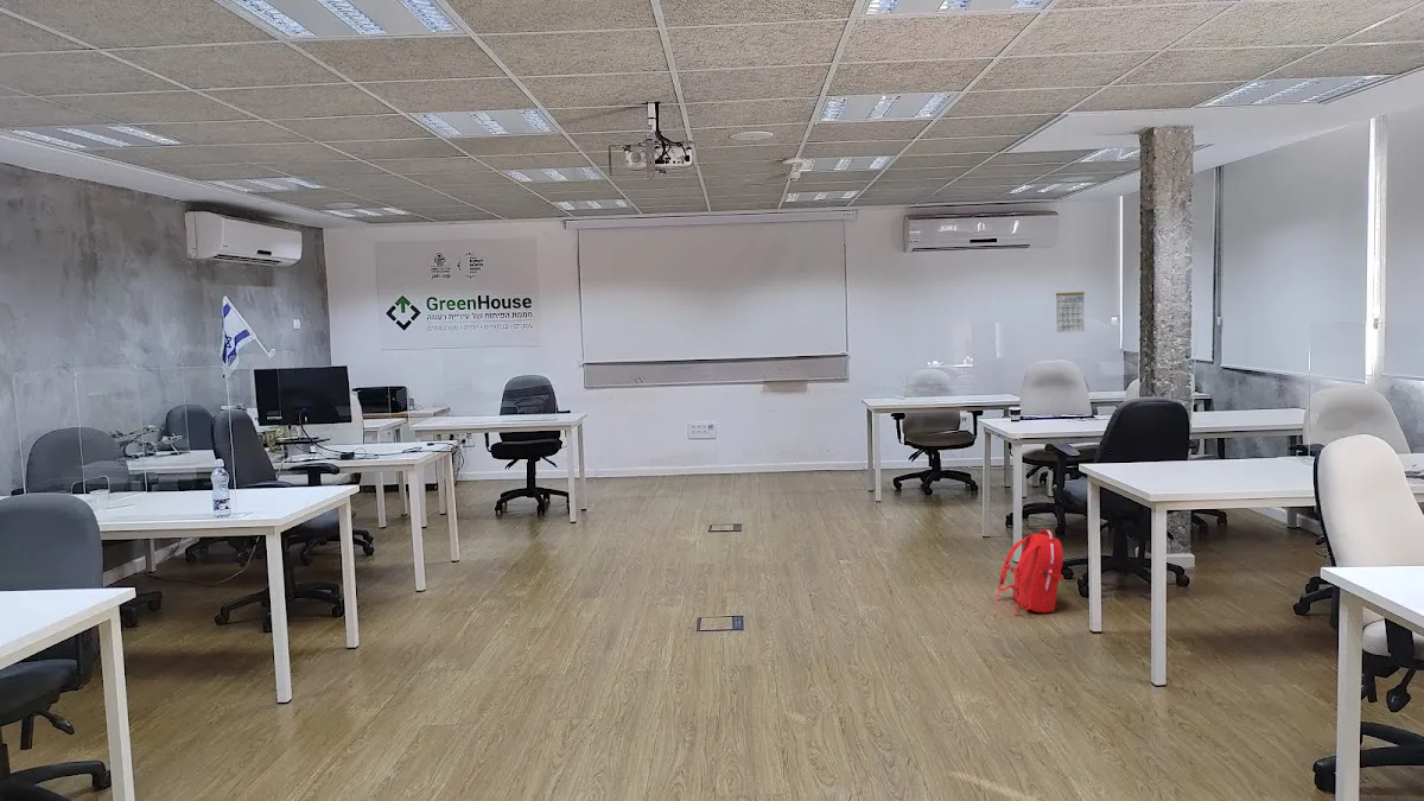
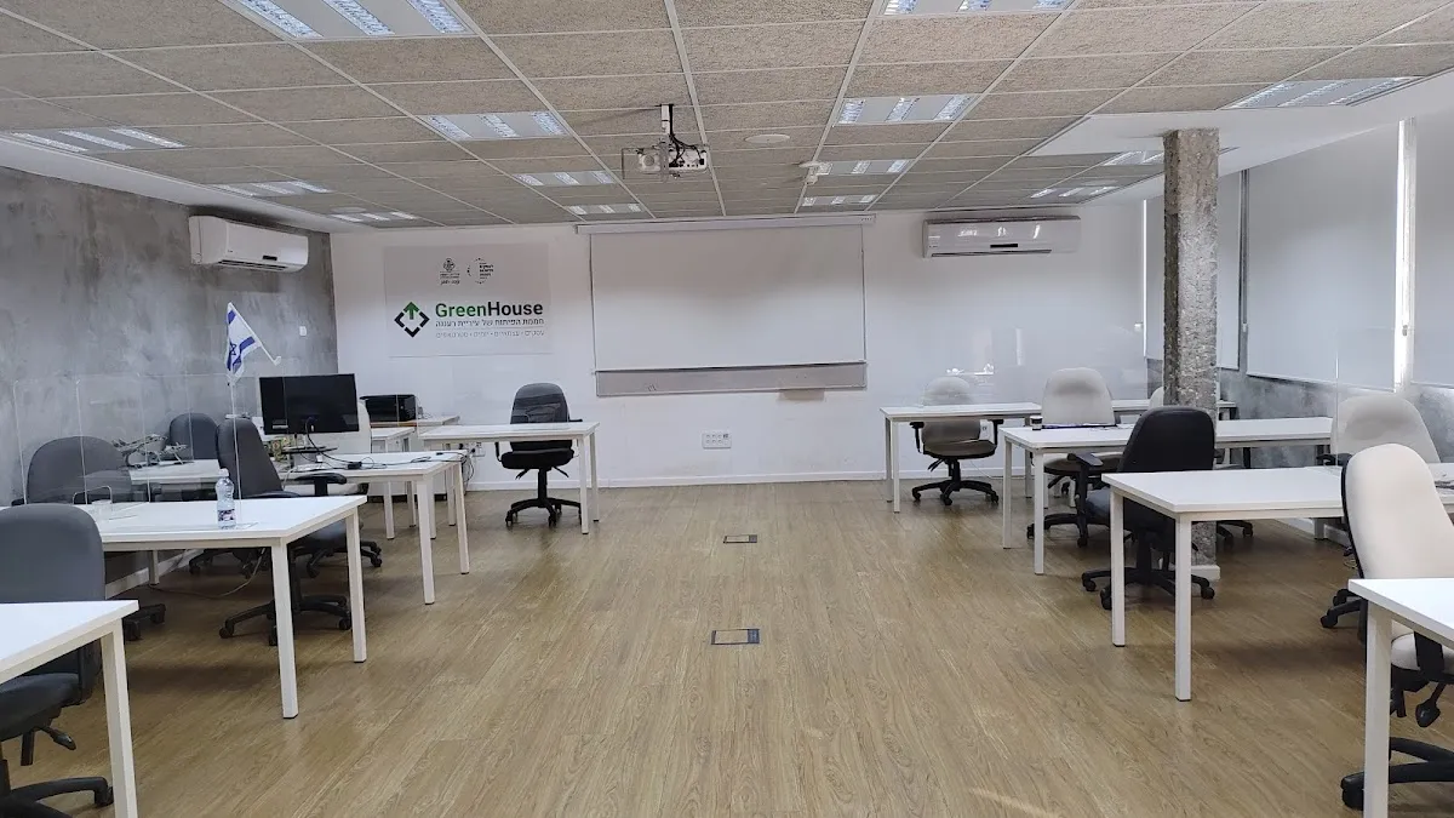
- calendar (1069, 307)
- backpack (1031, 568)
